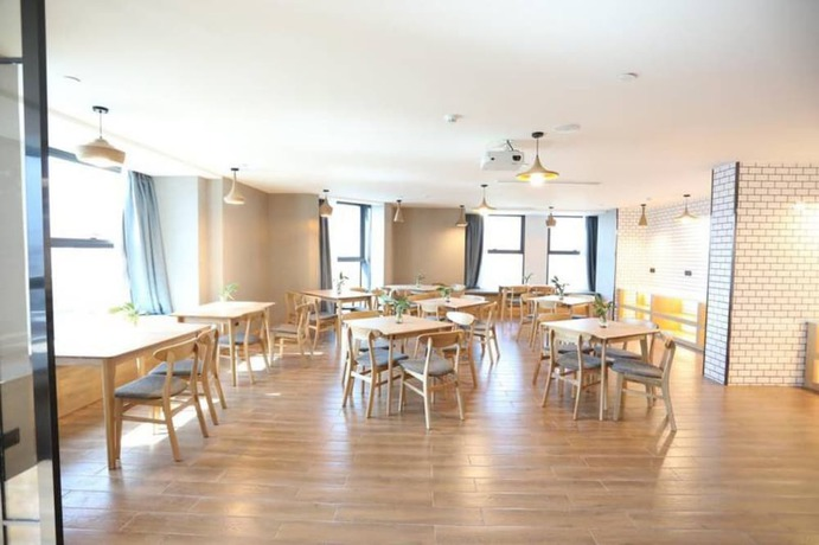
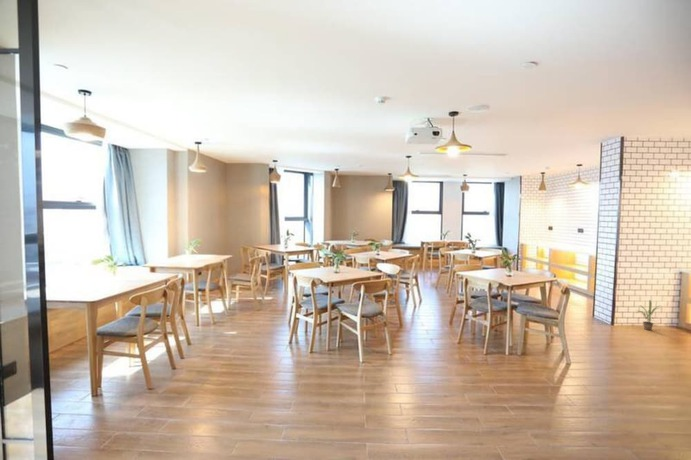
+ potted plant (650, 315)
